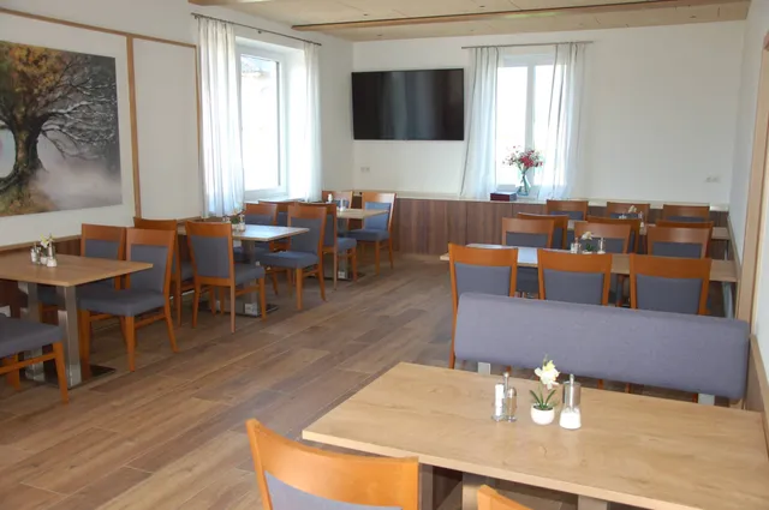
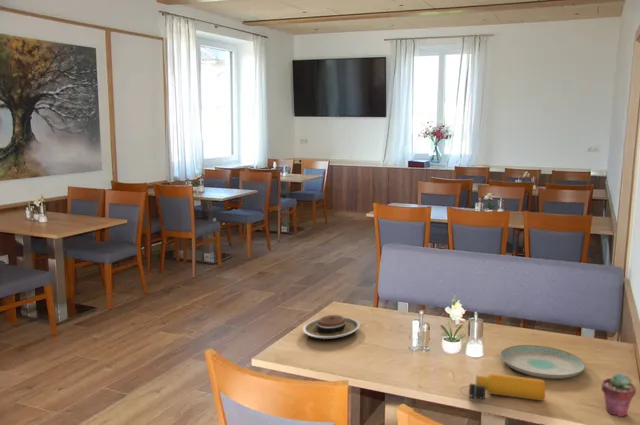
+ potted succulent (618, 392)
+ plate (331, 324)
+ water bottle (502, 388)
+ plate (541, 361)
